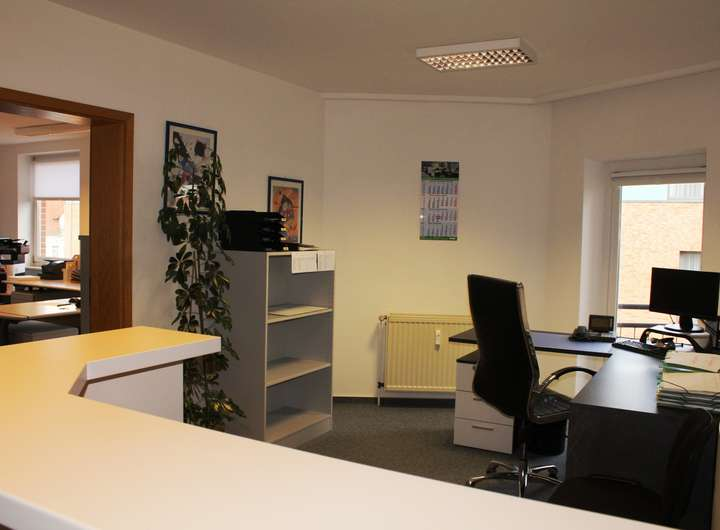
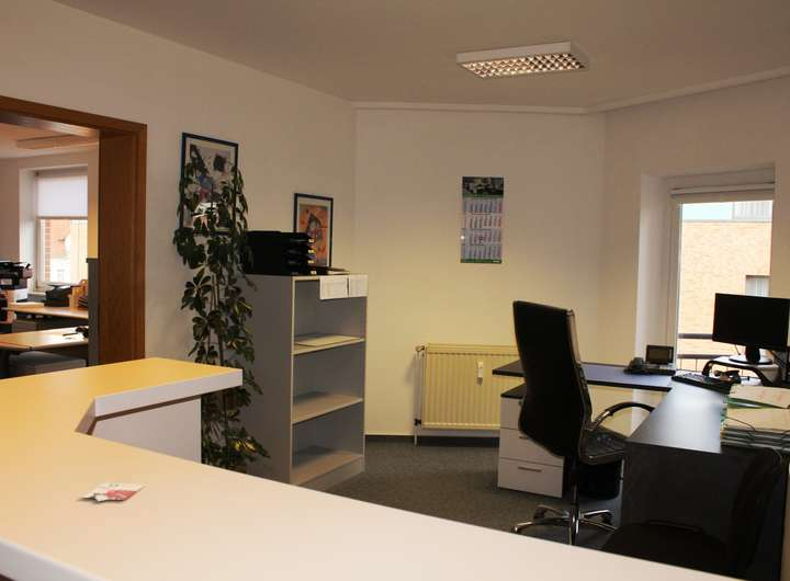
+ business card (112, 491)
